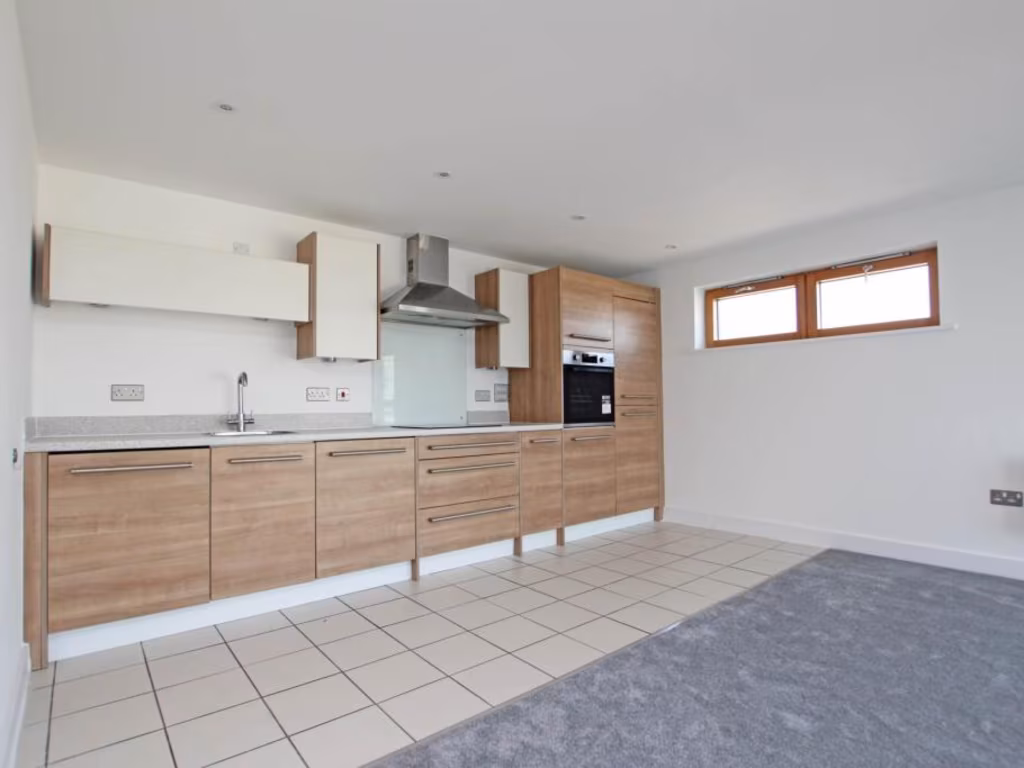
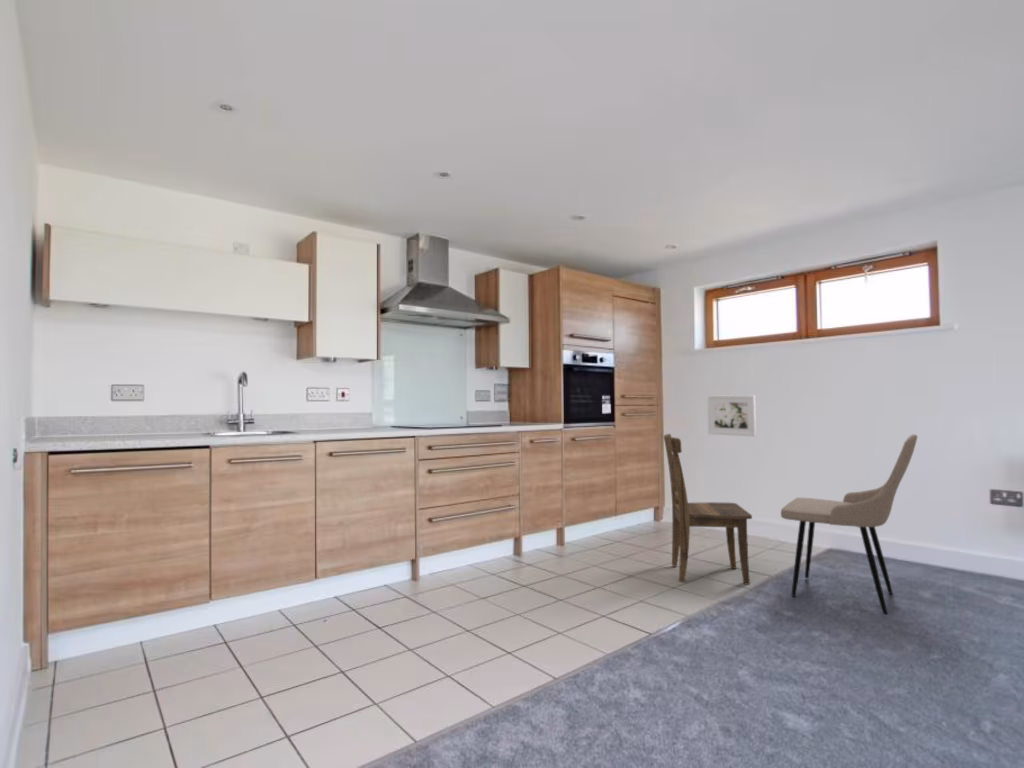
+ dining chair (704, 504)
+ dining chair (849, 514)
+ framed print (730, 415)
